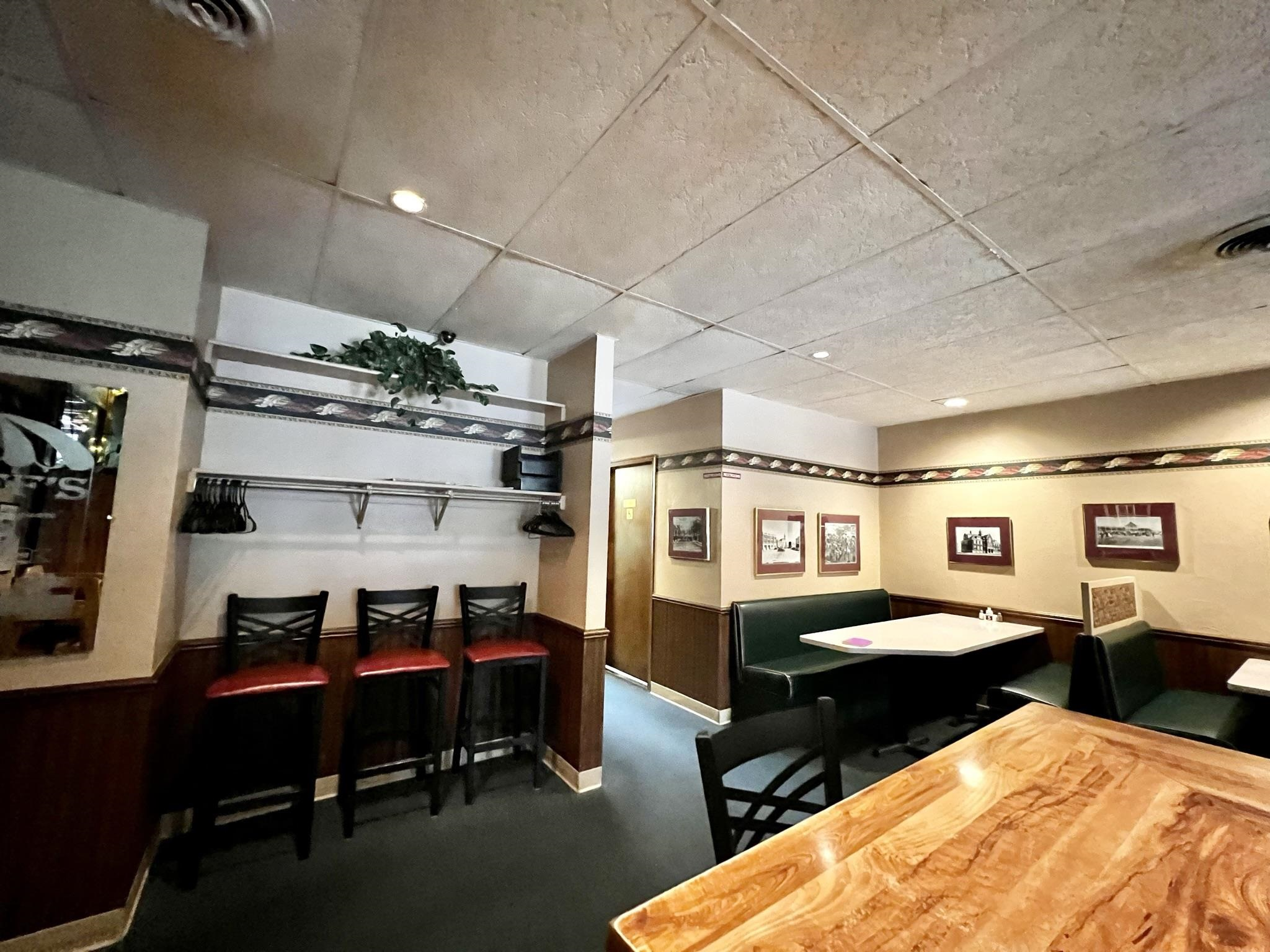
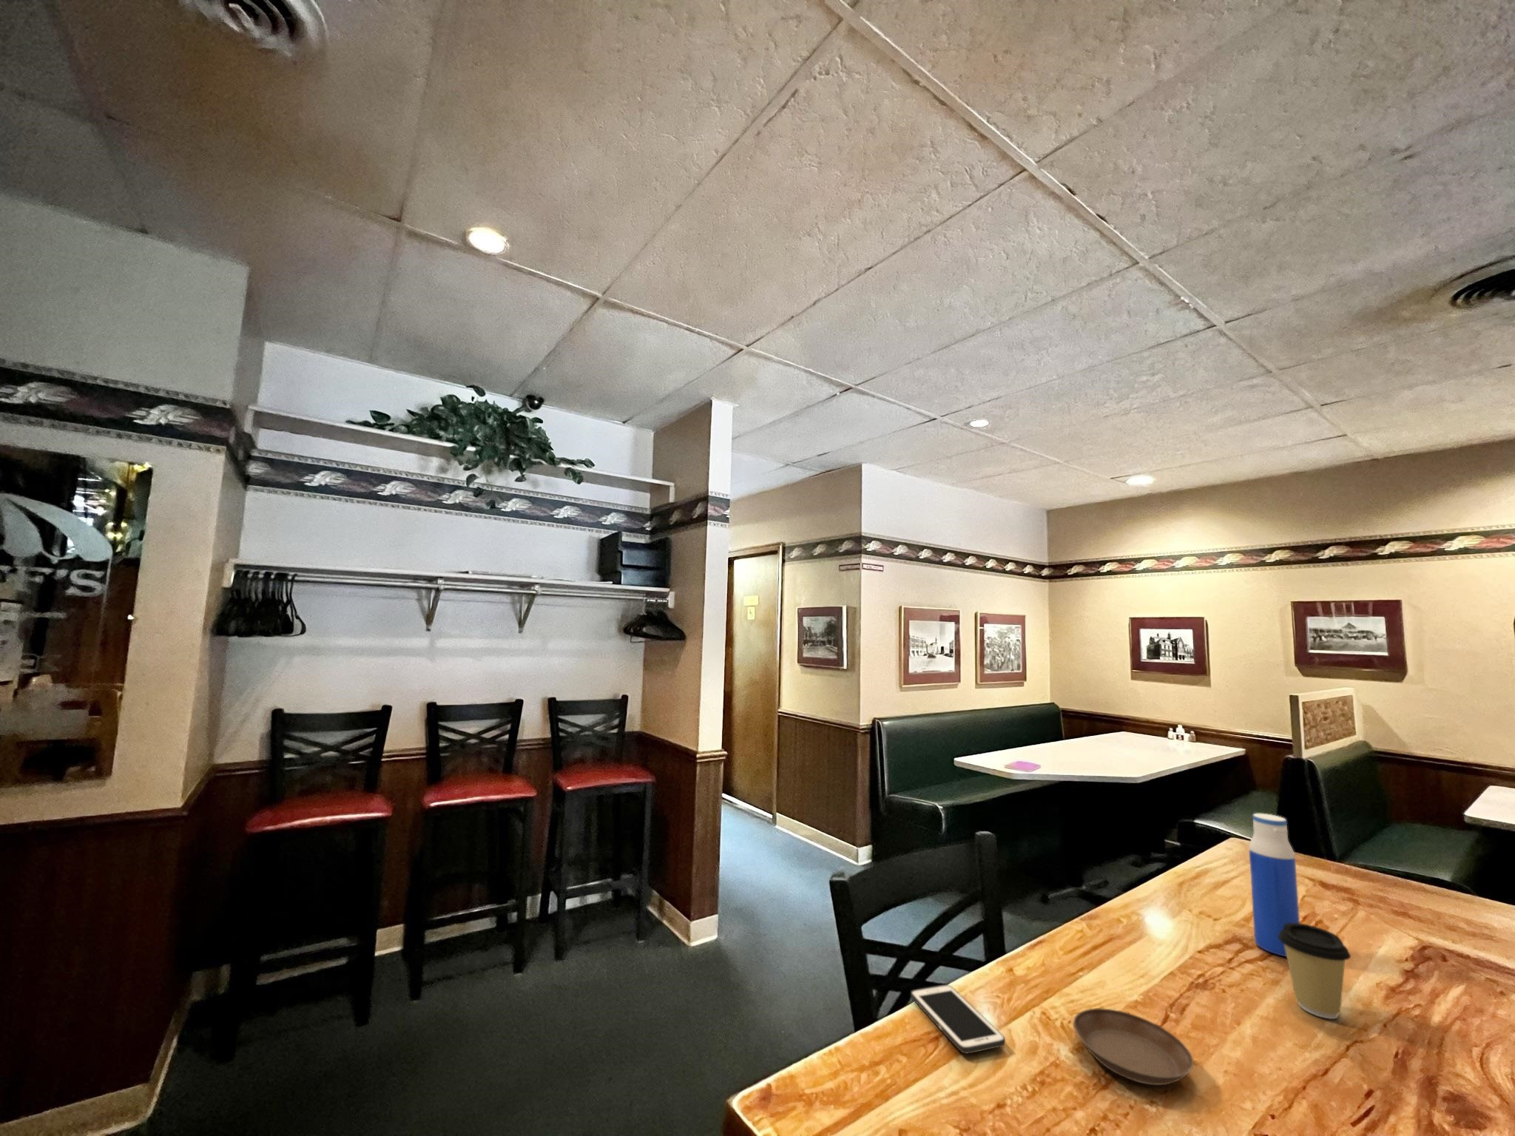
+ coffee cup (1315, 971)
+ saucer (1131, 1049)
+ cell phone (956, 1017)
+ water bottle (1273, 882)
